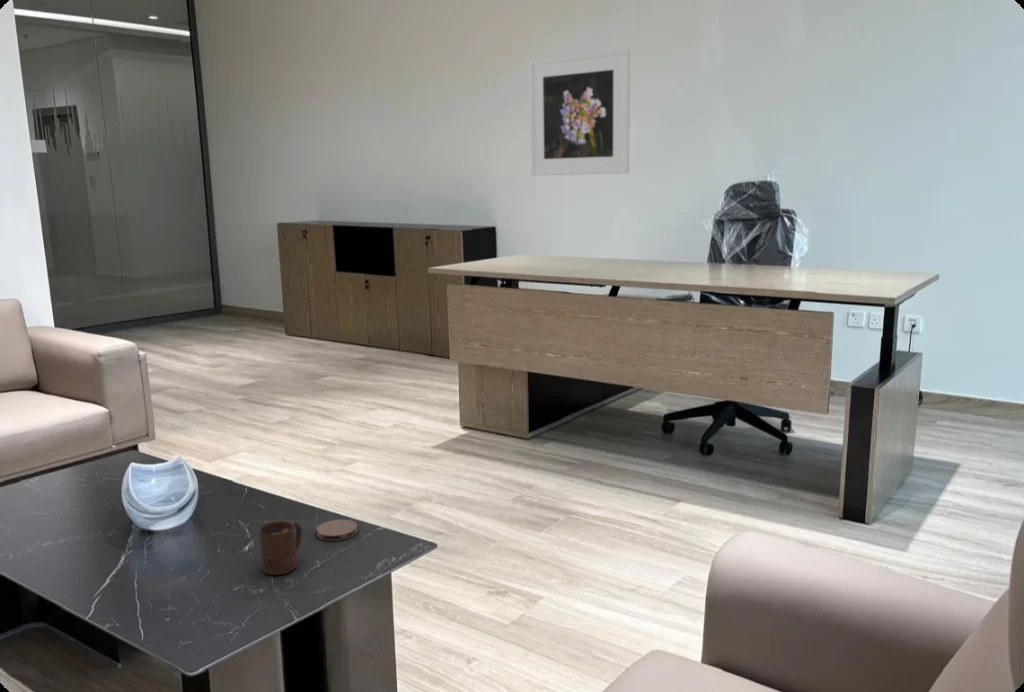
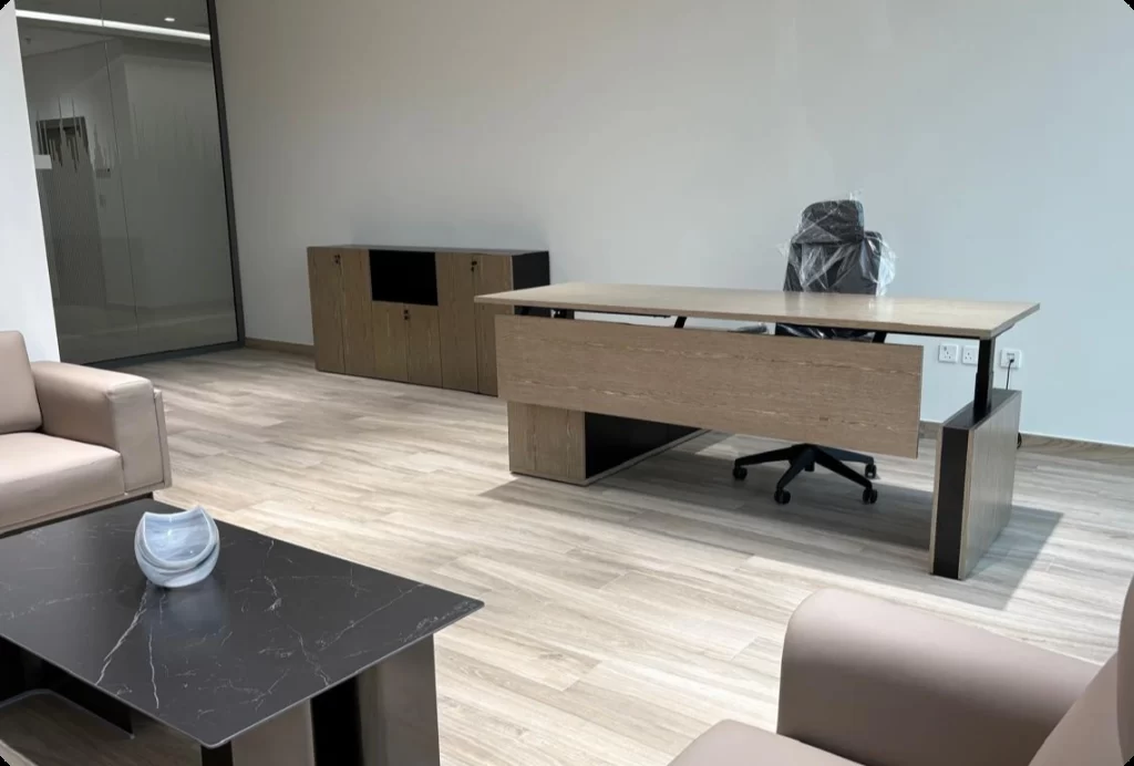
- cup (280, 545)
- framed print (577, 116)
- coaster (337, 529)
